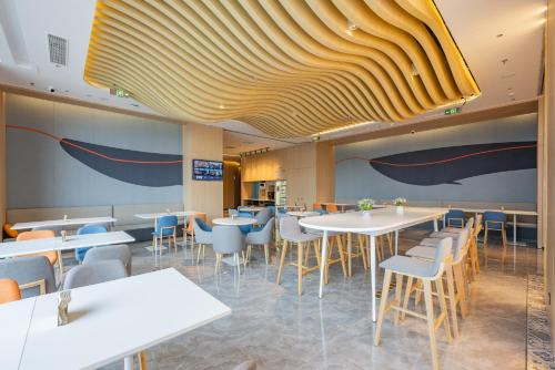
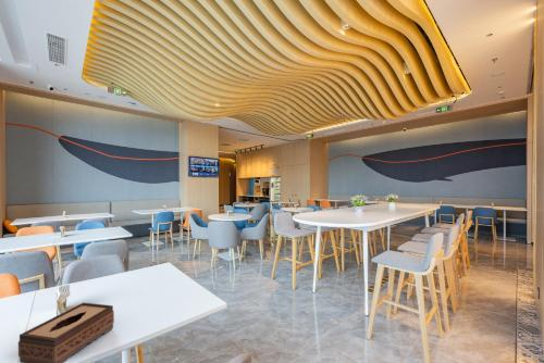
+ tissue box (71, 330)
